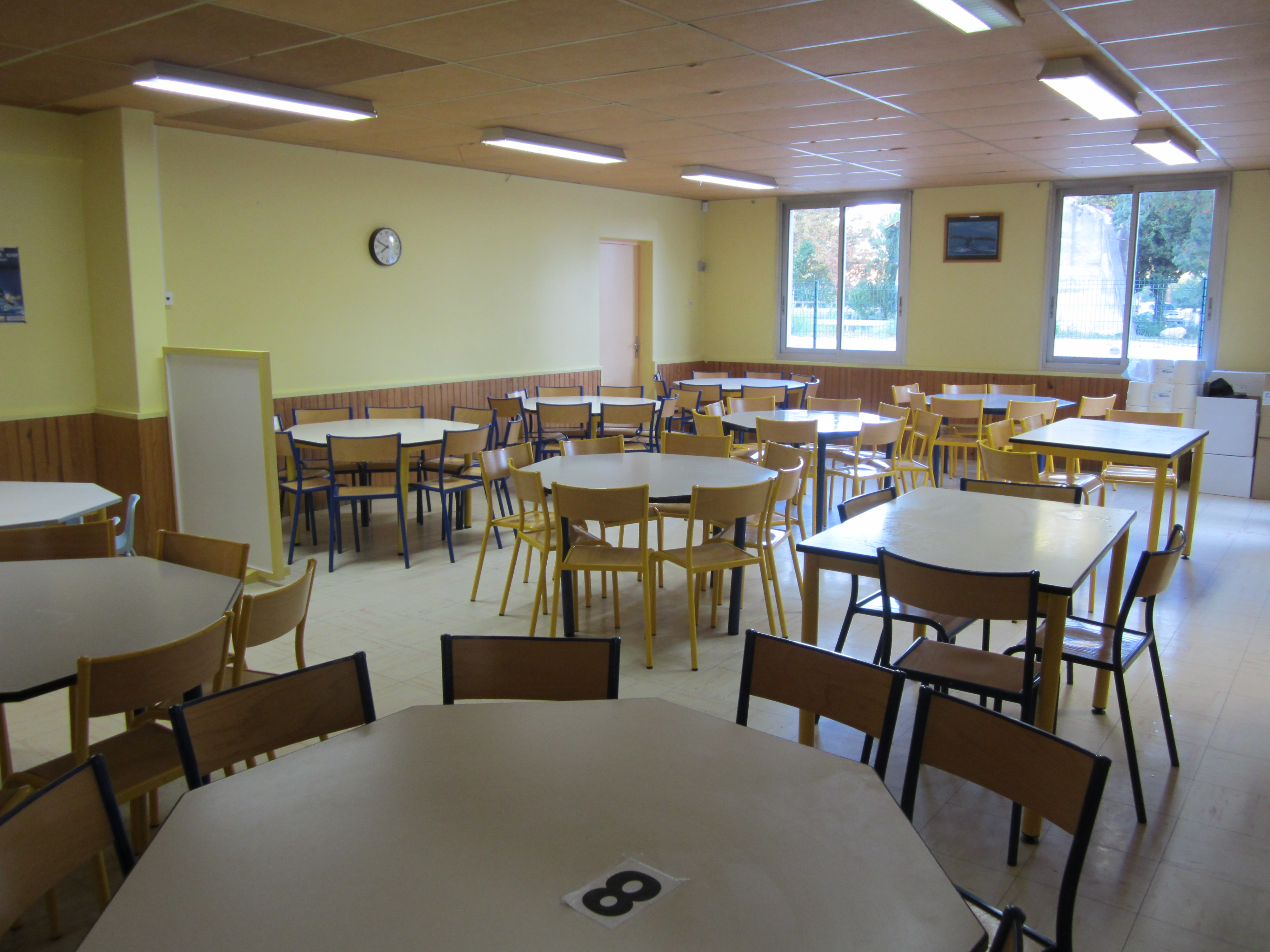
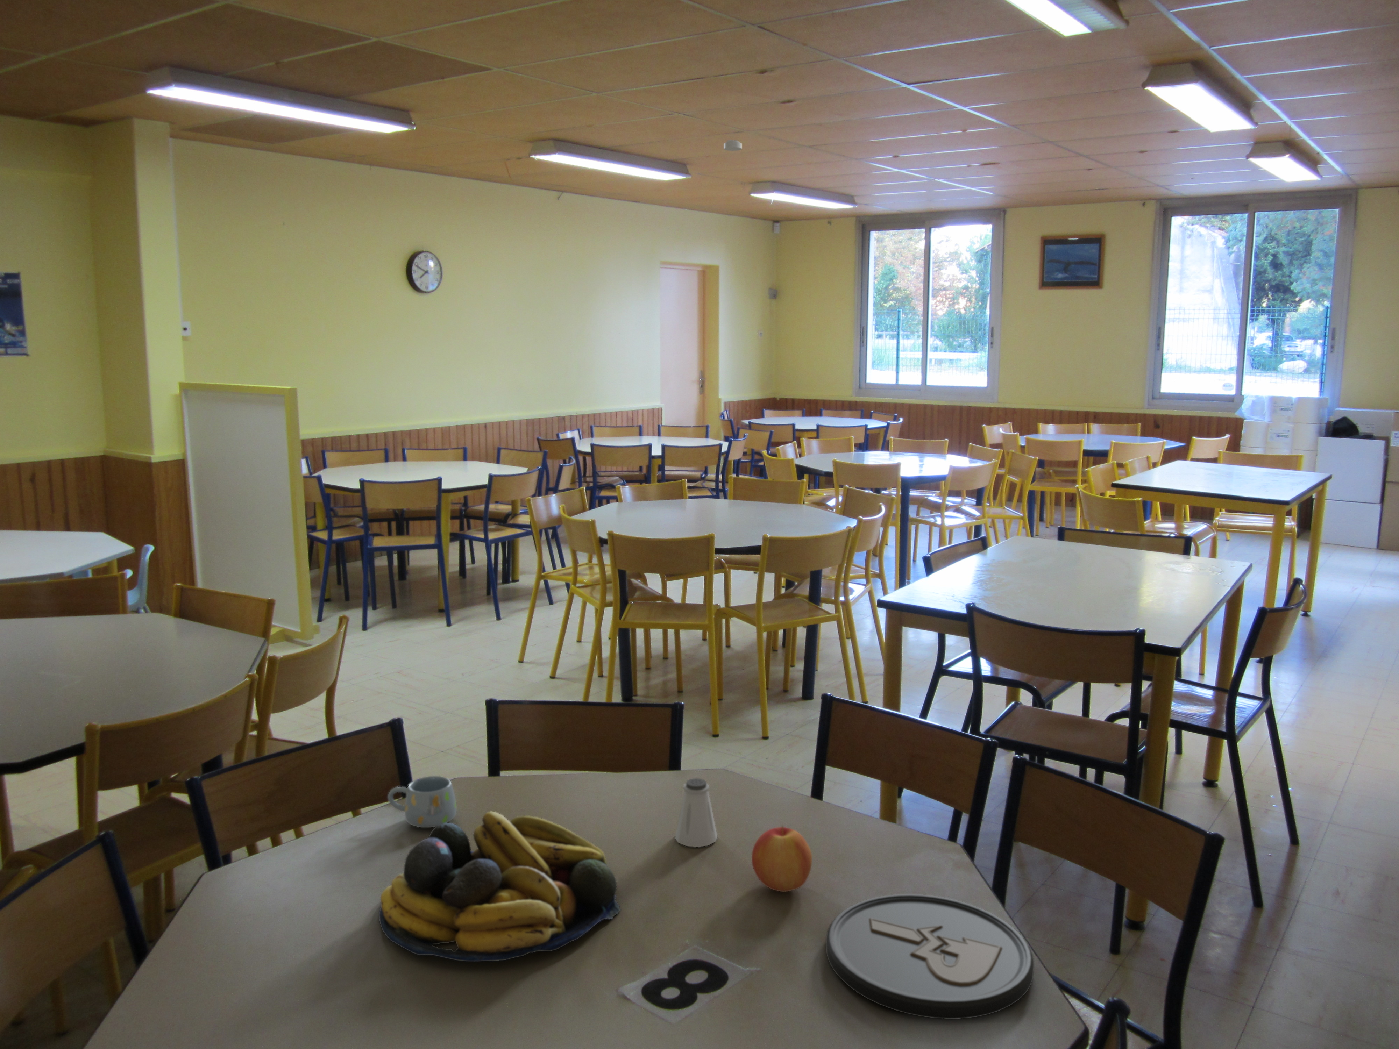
+ saltshaker (696, 810)
+ smoke detector (733, 144)
+ apple (782, 856)
+ fruit bowl (499, 864)
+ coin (928, 951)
+ mug (422, 802)
